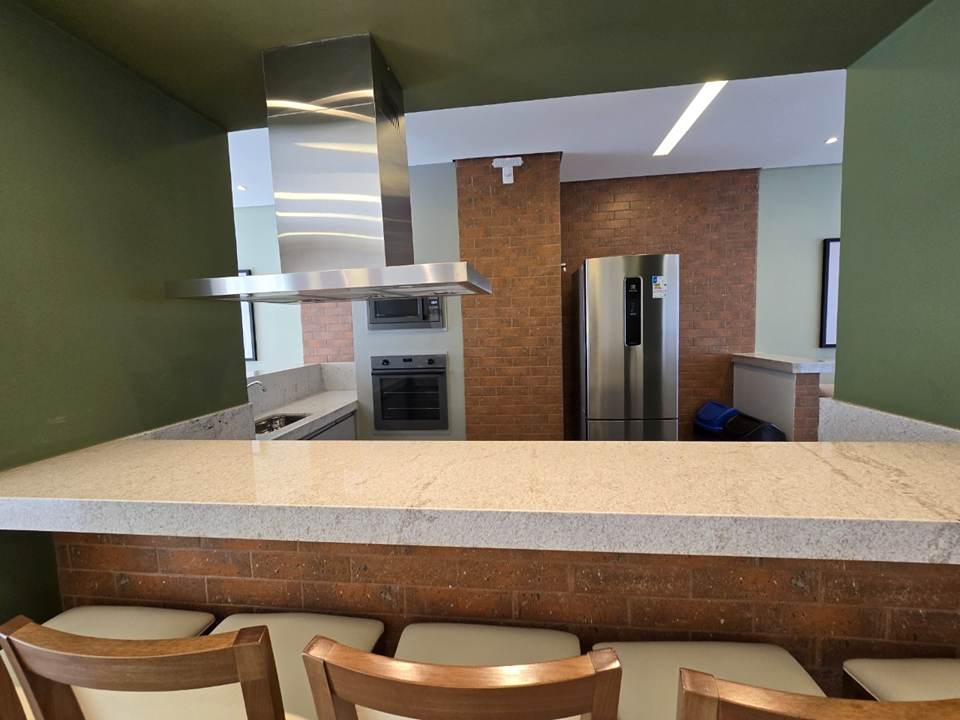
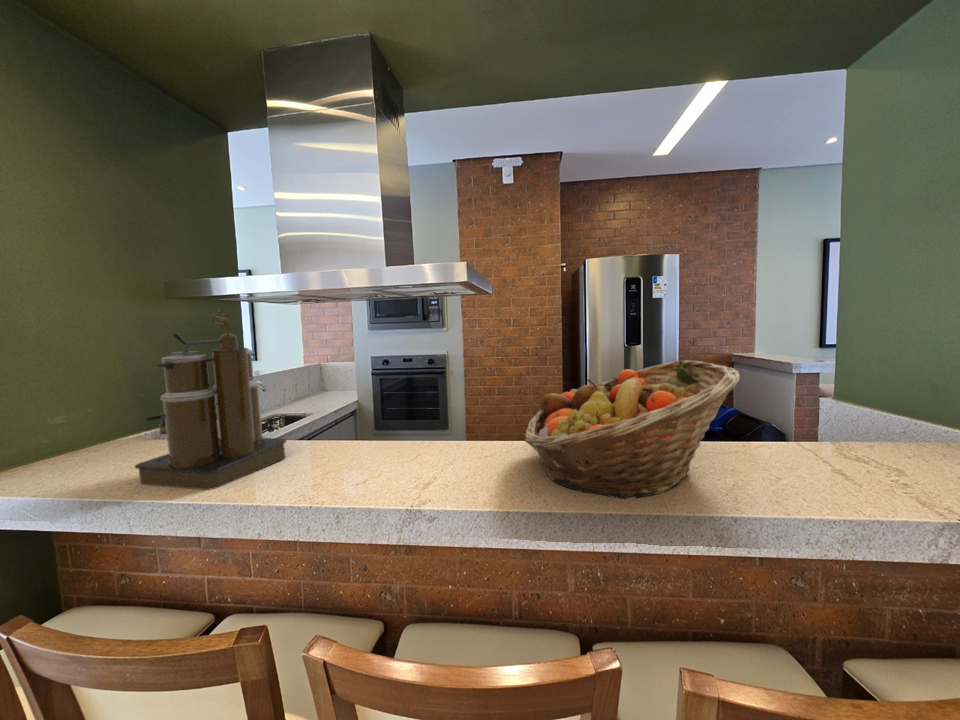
+ fruit basket (622, 416)
+ coffee maker (210, 391)
